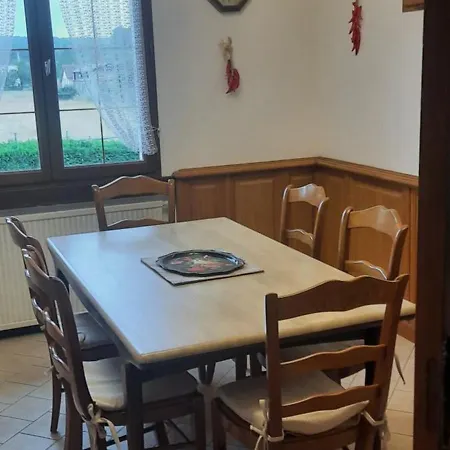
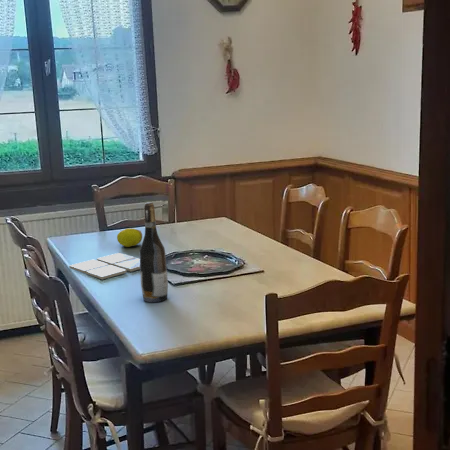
+ fruit (129, 236)
+ drink coaster (111, 265)
+ wine bottle (152, 251)
